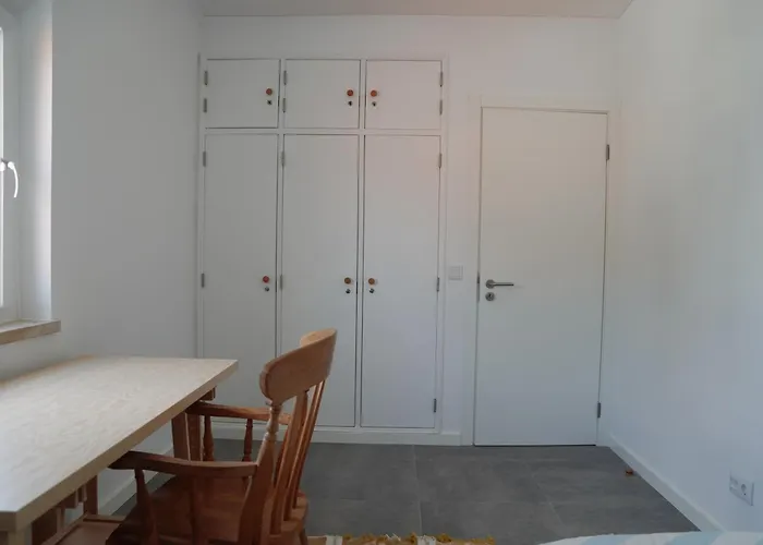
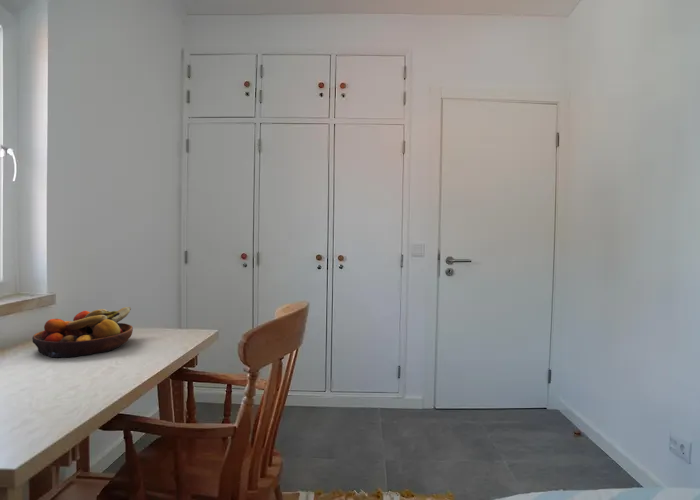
+ fruit bowl (85, 327)
